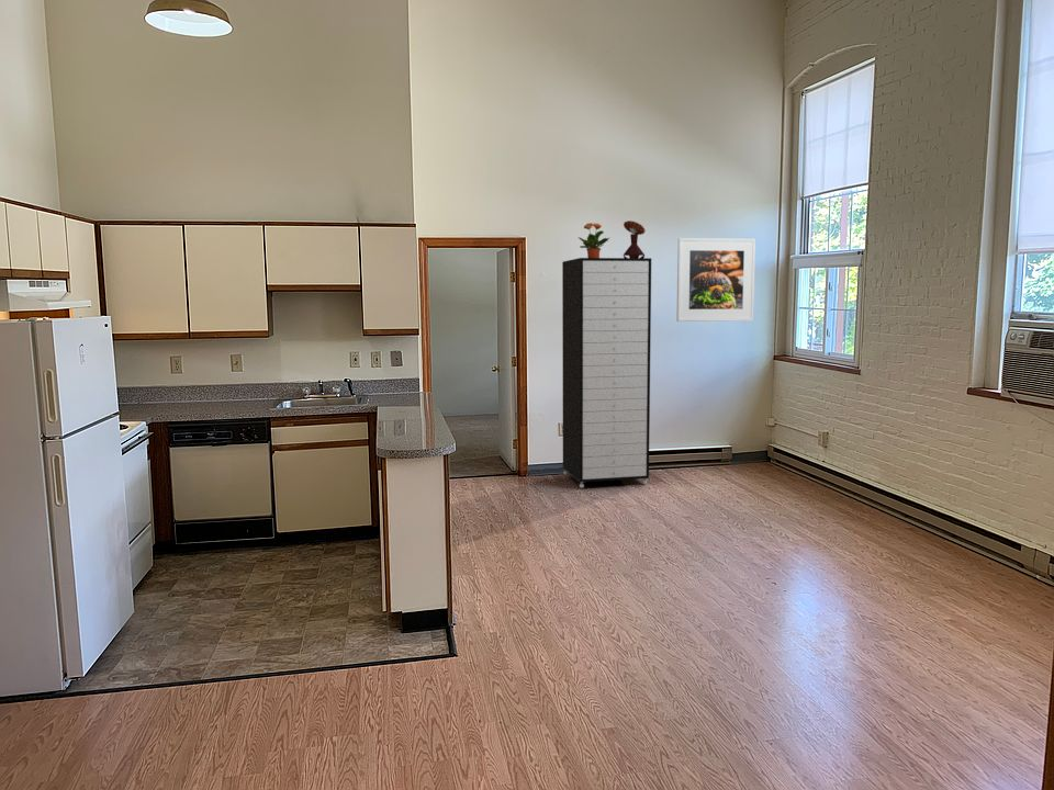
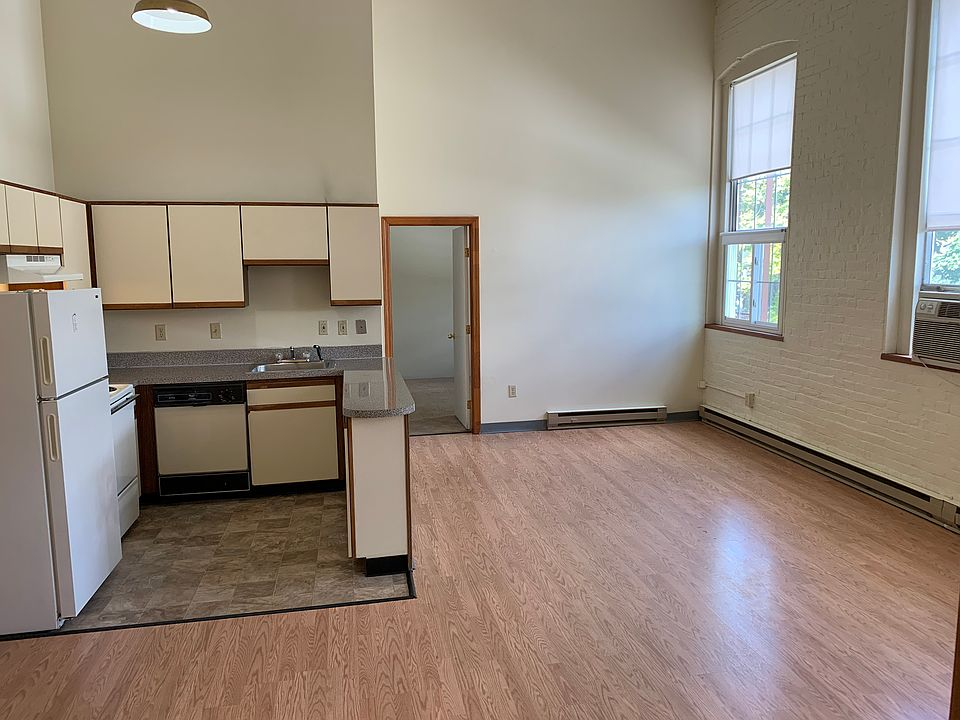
- potted plant (593, 240)
- mushroom (633, 240)
- storage cabinet (605, 371)
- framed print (716, 280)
